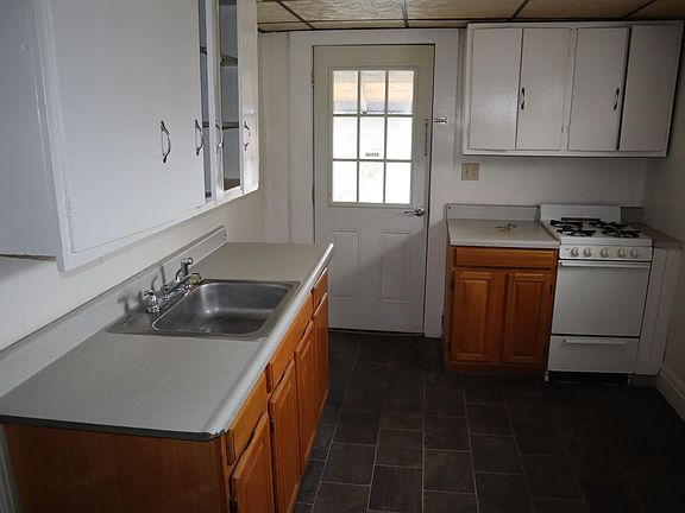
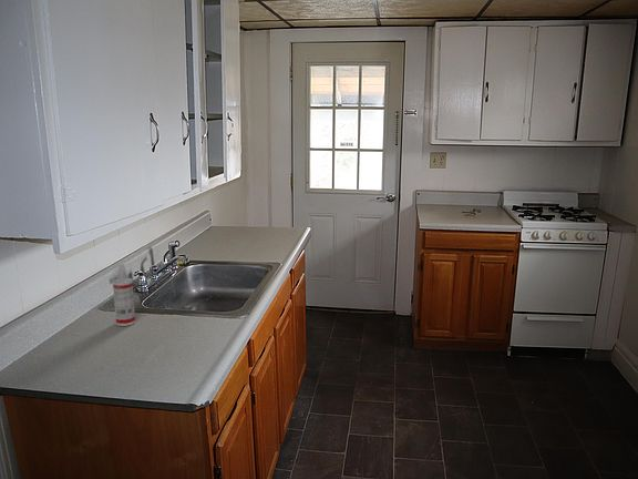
+ spray bottle (123, 294)
